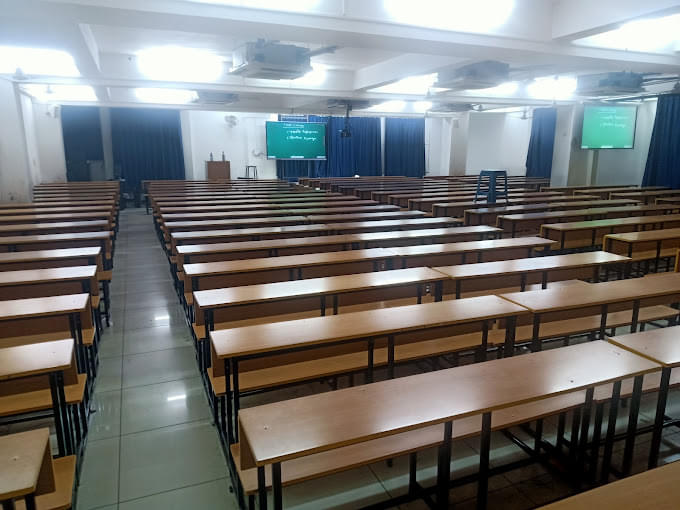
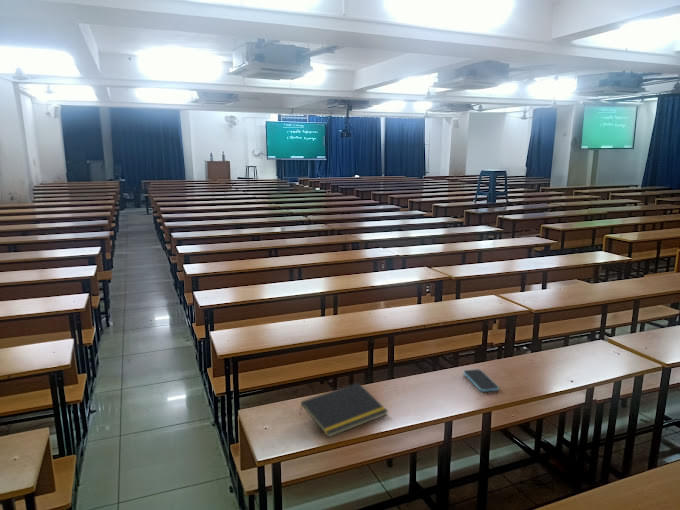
+ notepad (344, 407)
+ smartphone (480, 379)
